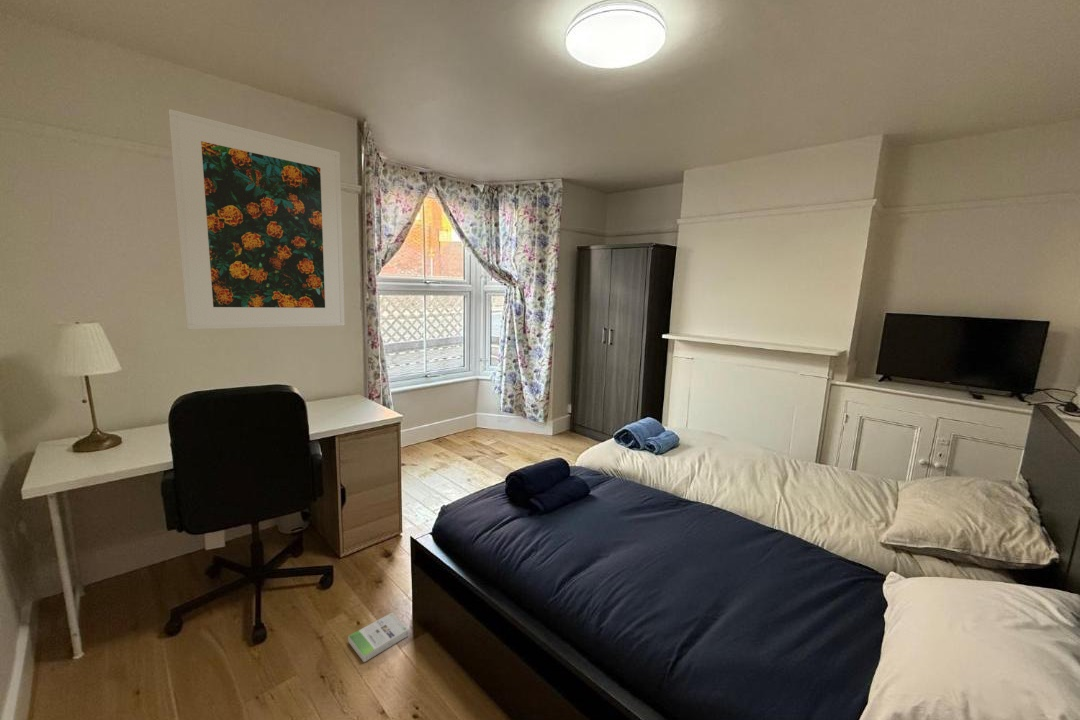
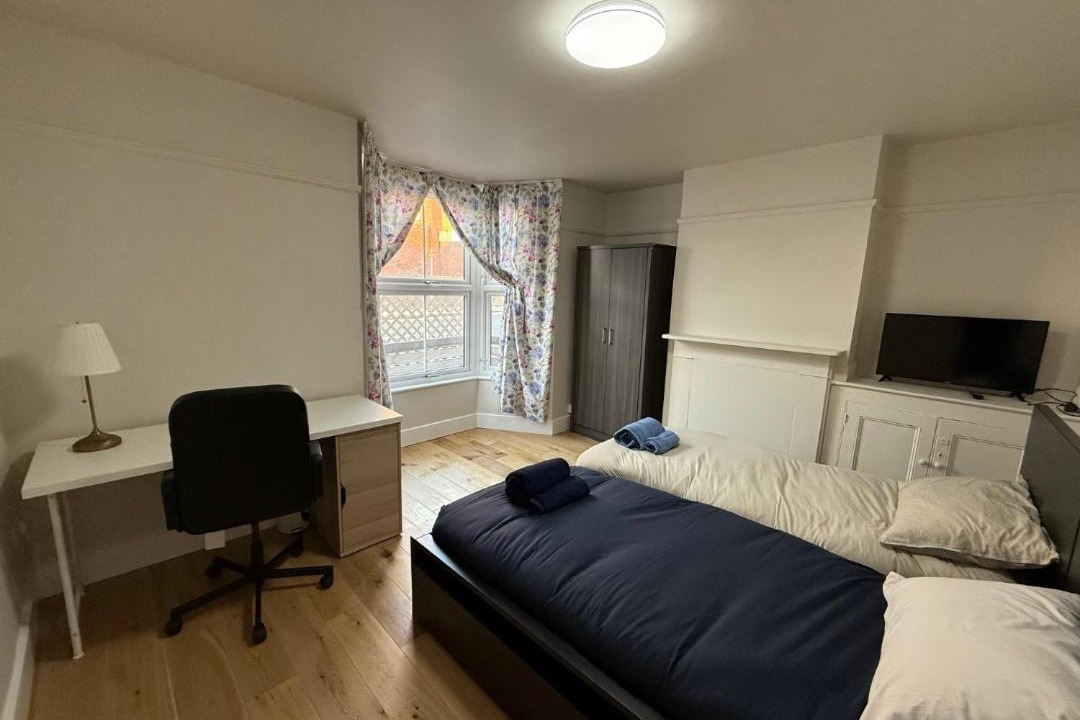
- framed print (269, 233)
- box (378, 635)
